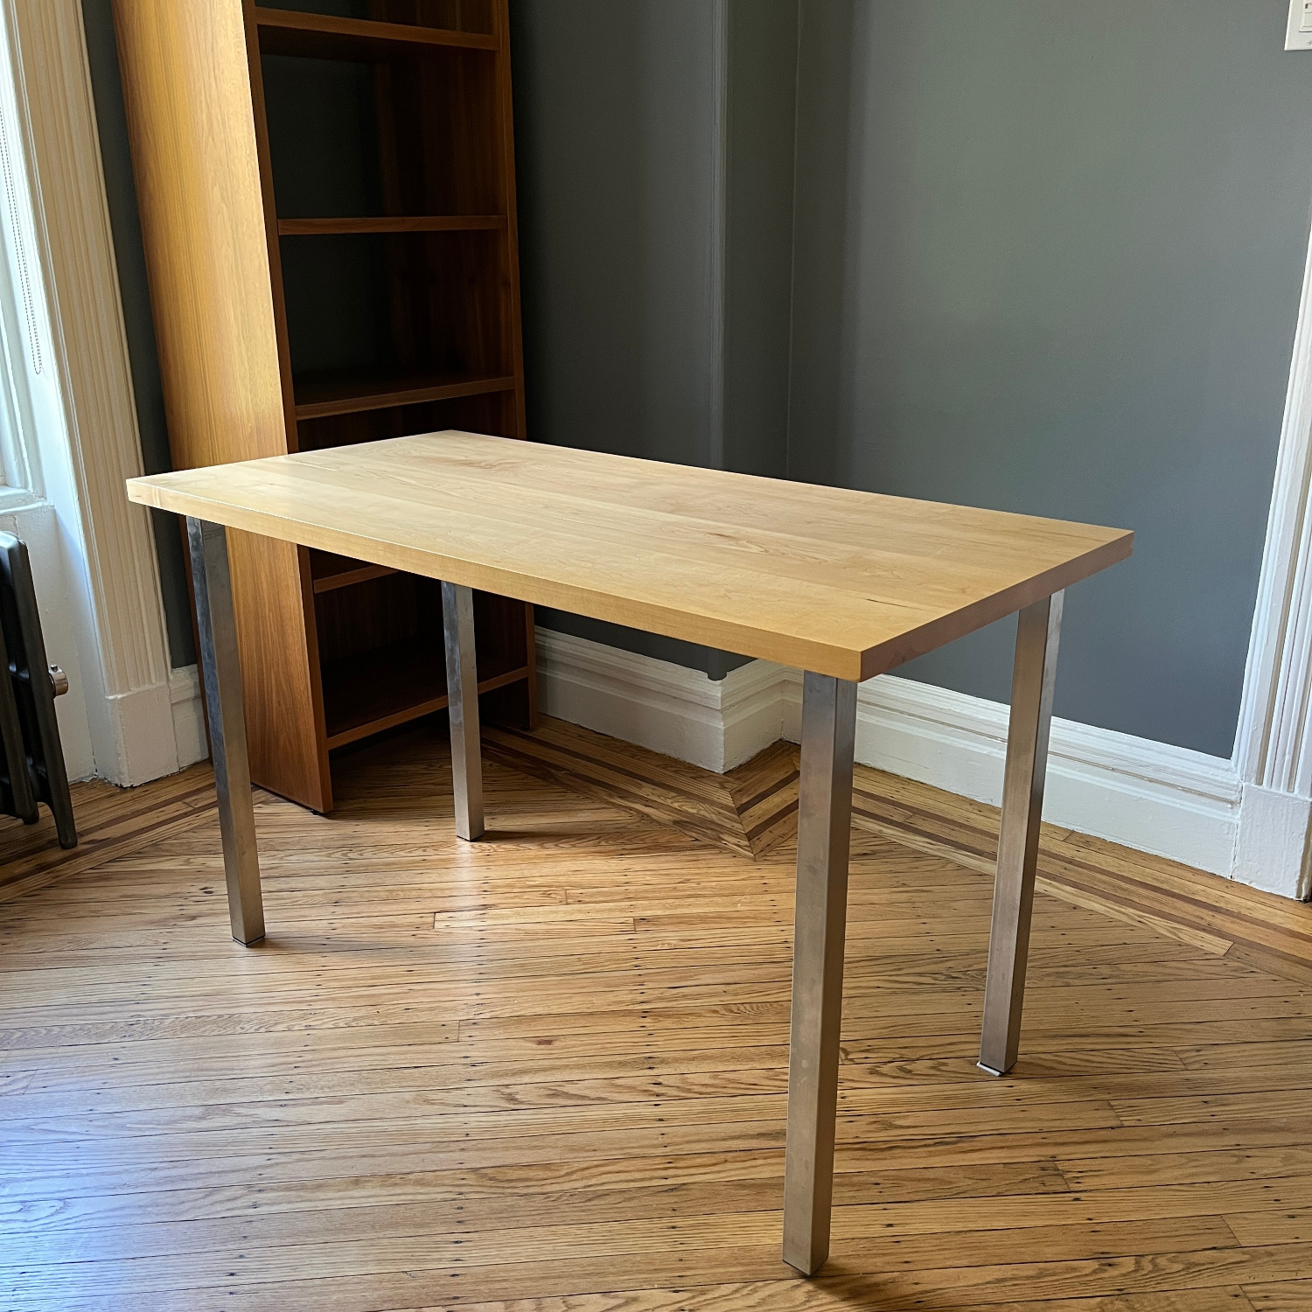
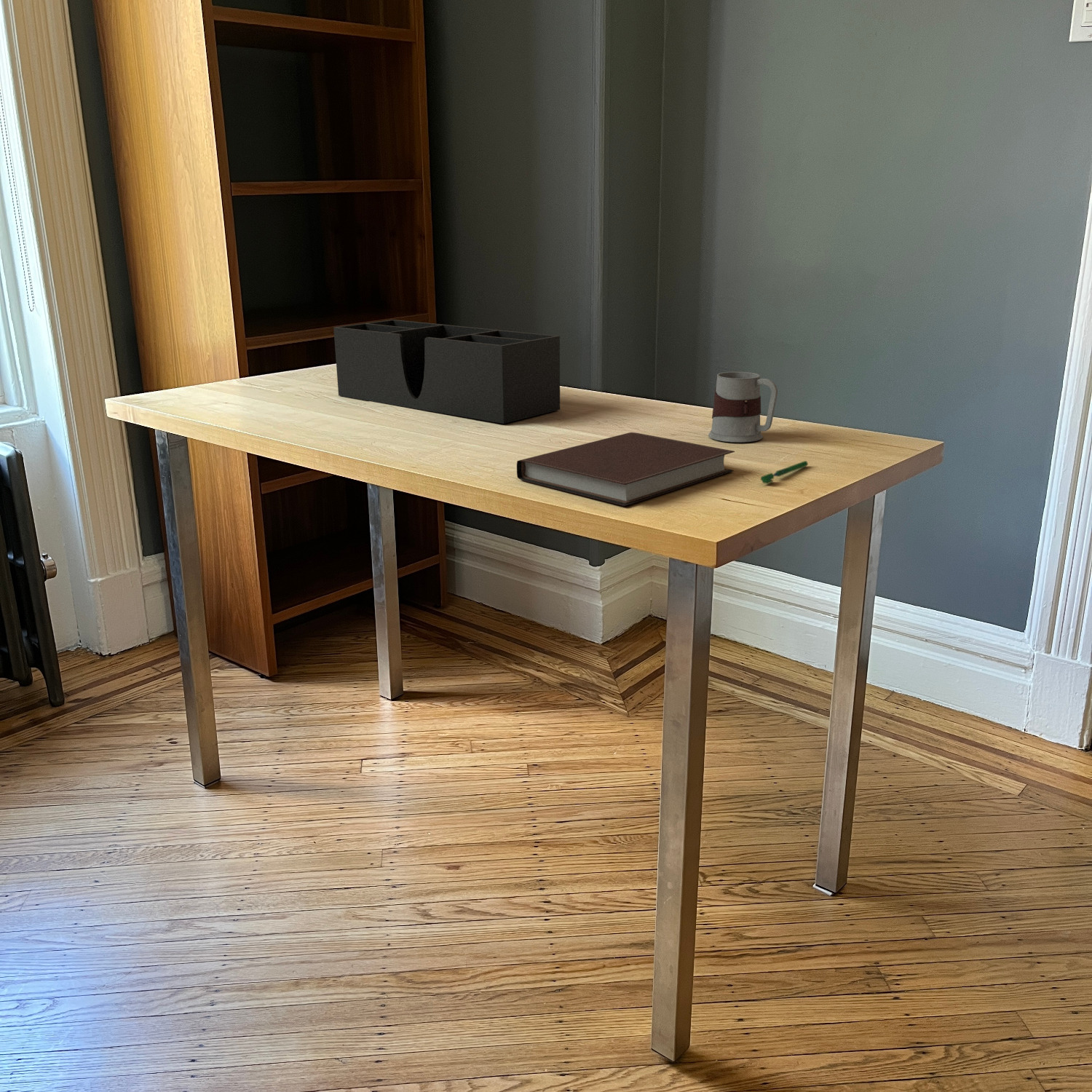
+ mug (744, 407)
+ notebook (626, 464)
+ pen (785, 470)
+ desk organizer (443, 367)
